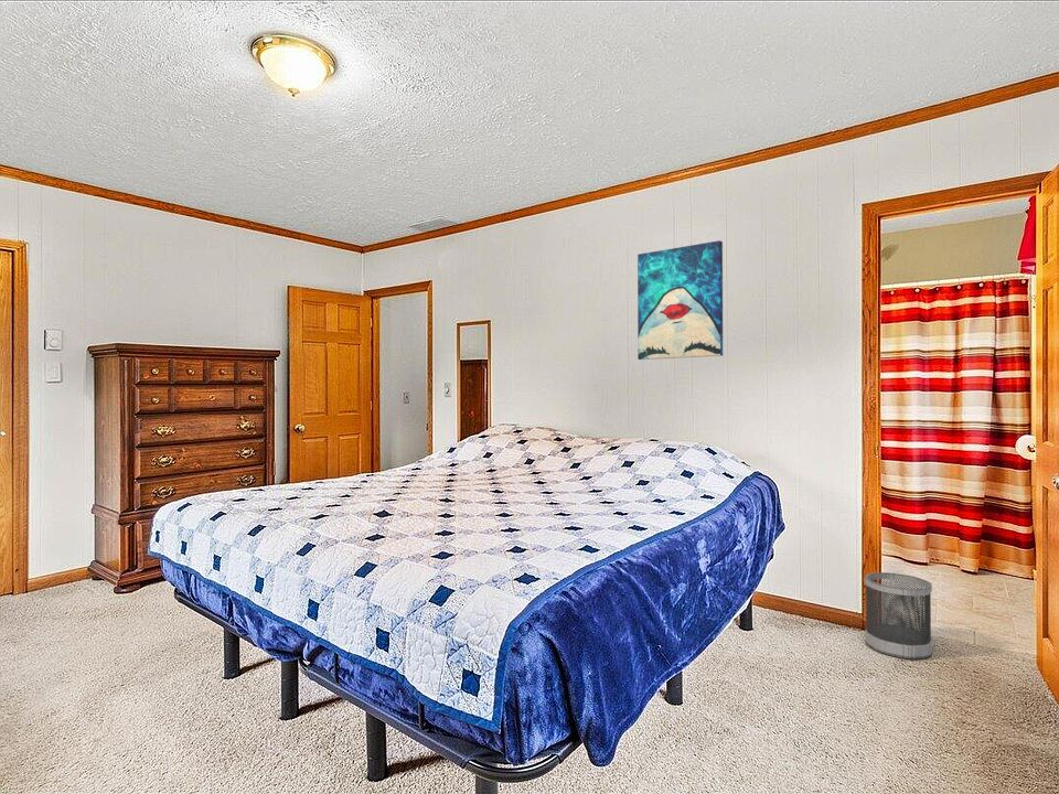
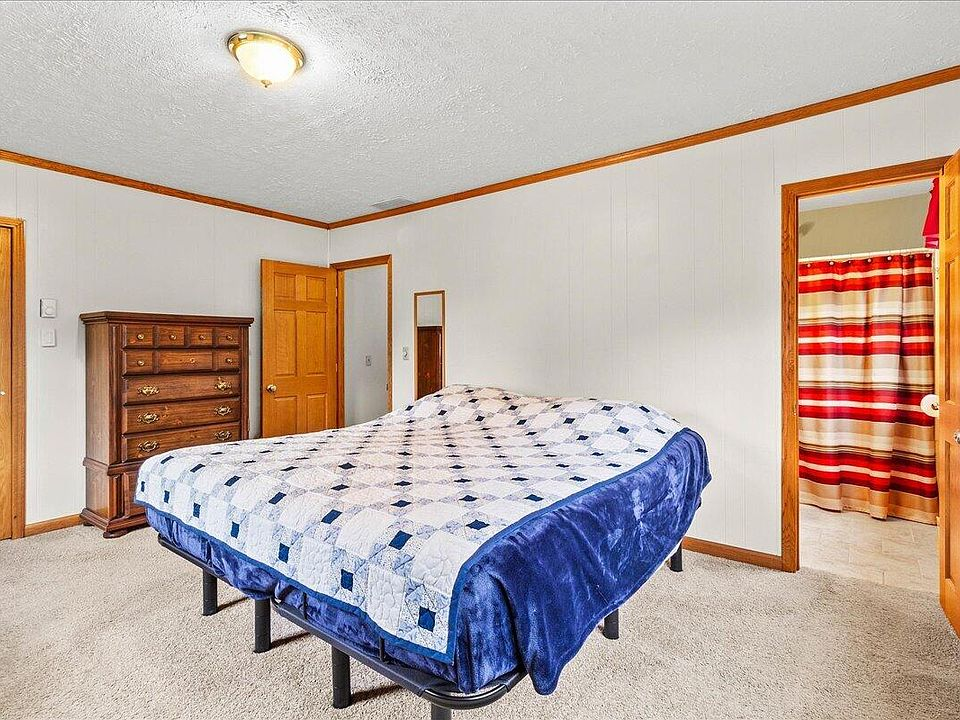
- wall art (678, 302)
- wastebasket (897, 613)
